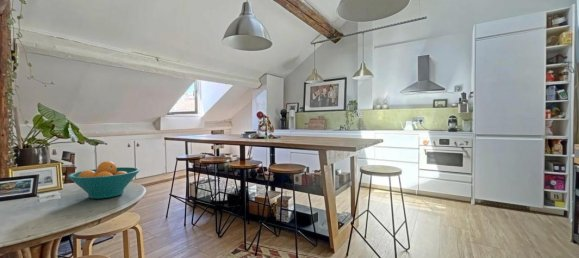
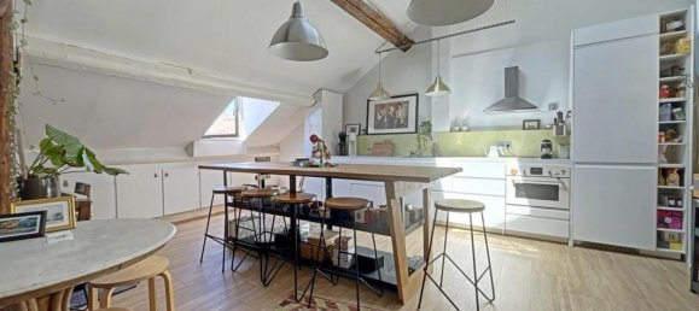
- fruit bowl (106, 178)
